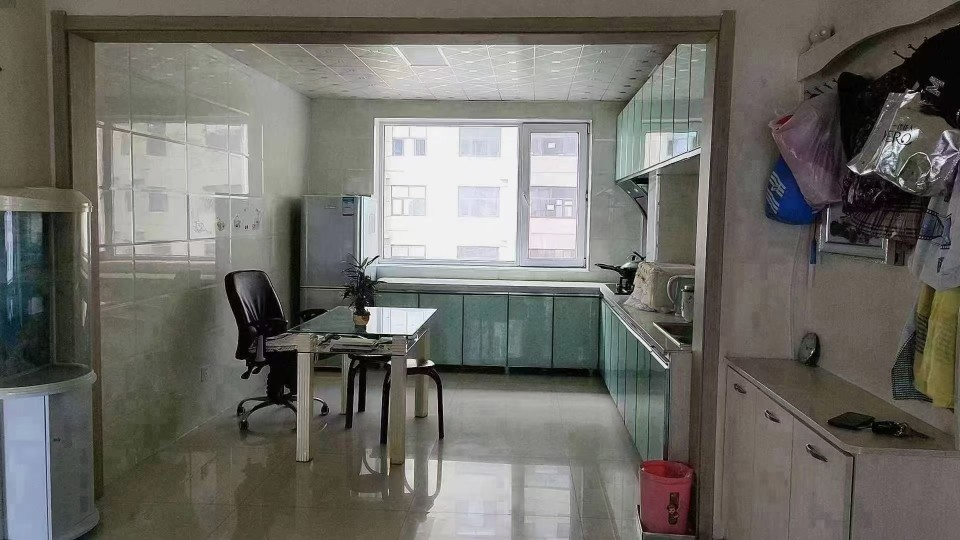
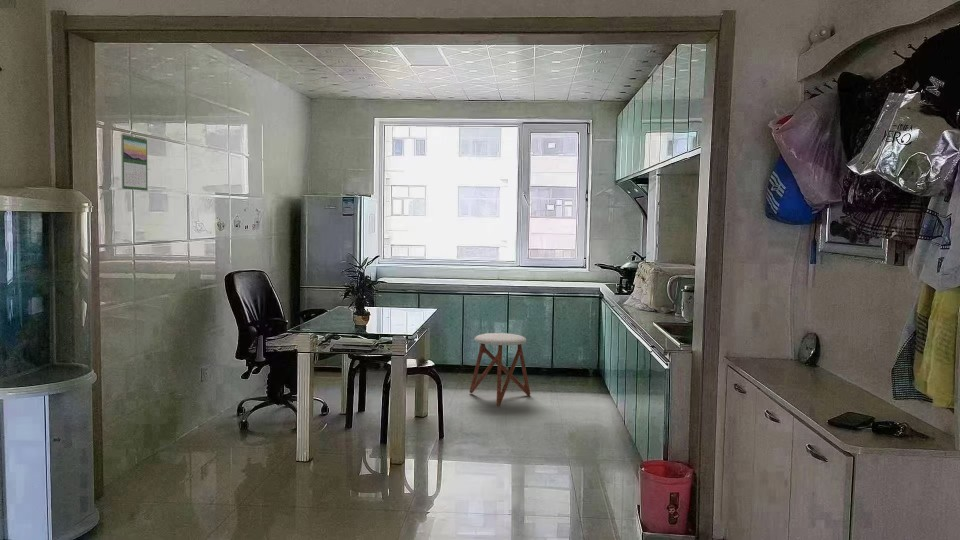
+ stool (504, 367)
+ calendar (134, 162)
